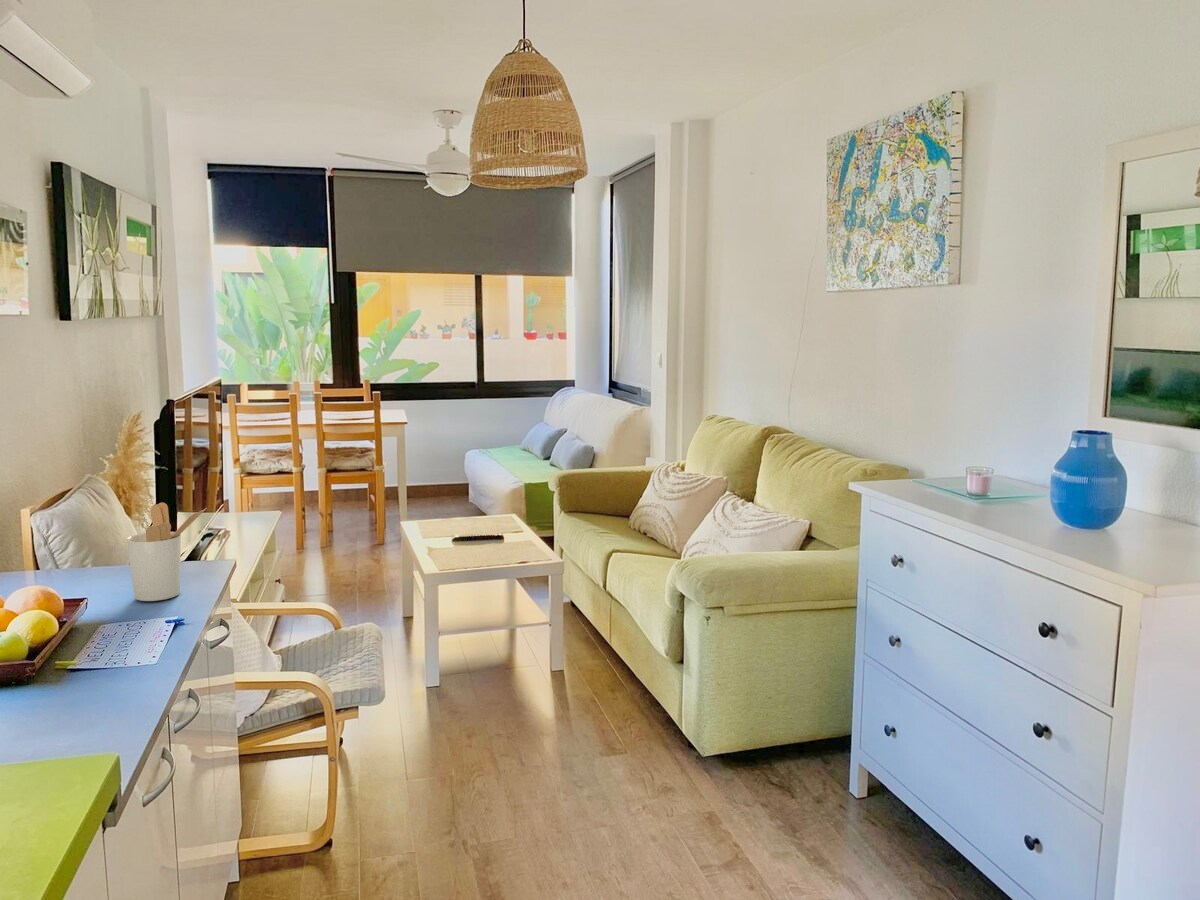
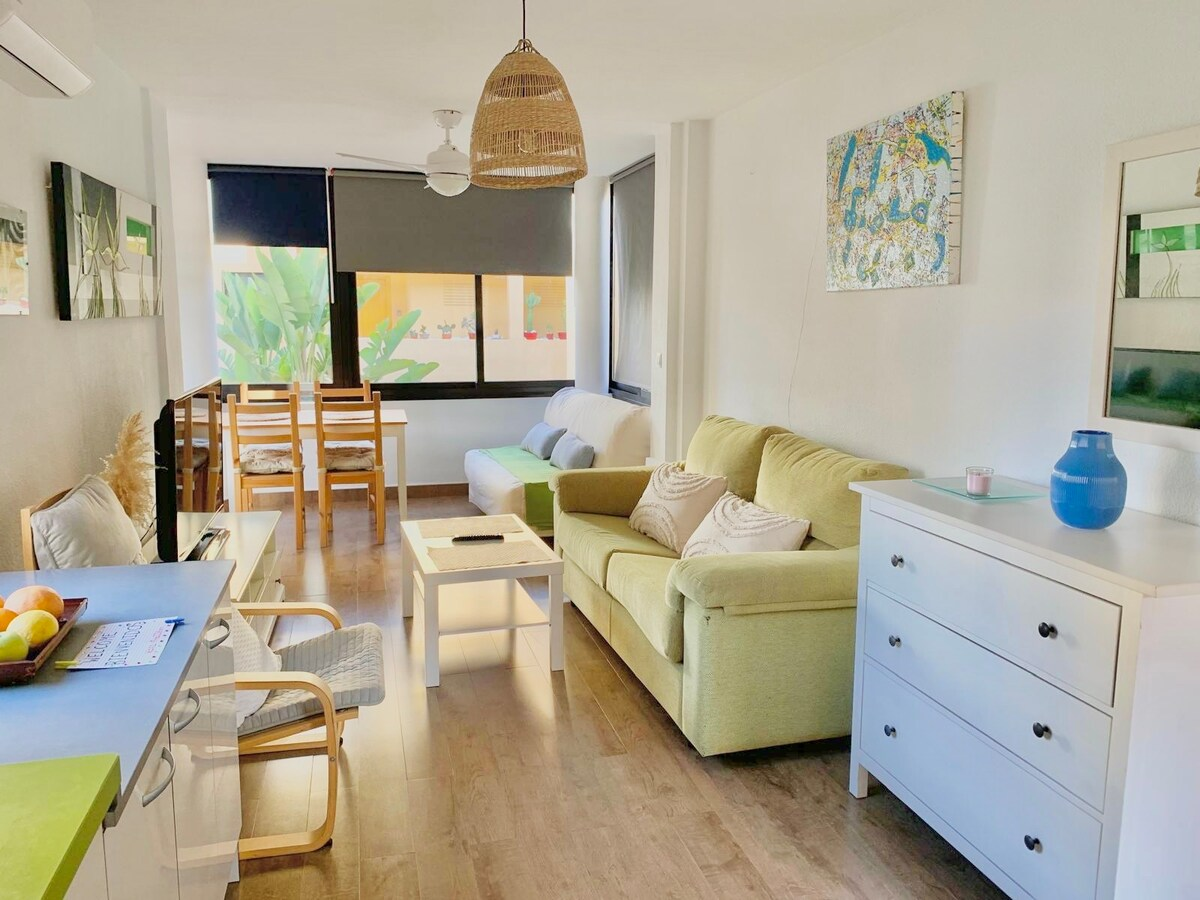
- utensil holder (168, 550)
